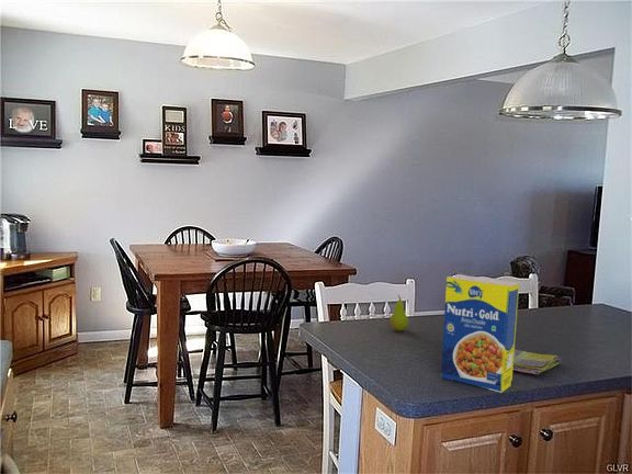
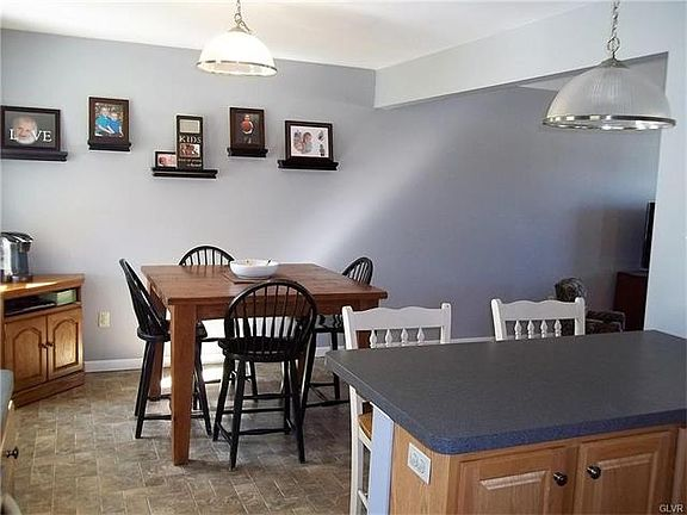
- fruit (399, 312)
- legume (478, 330)
- dish towel (514, 356)
